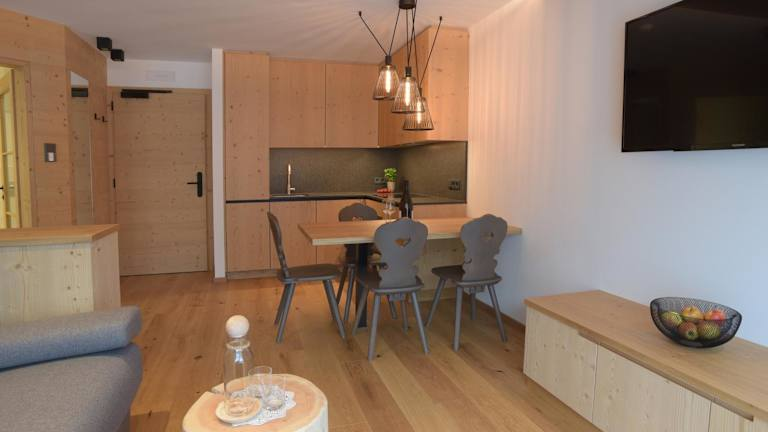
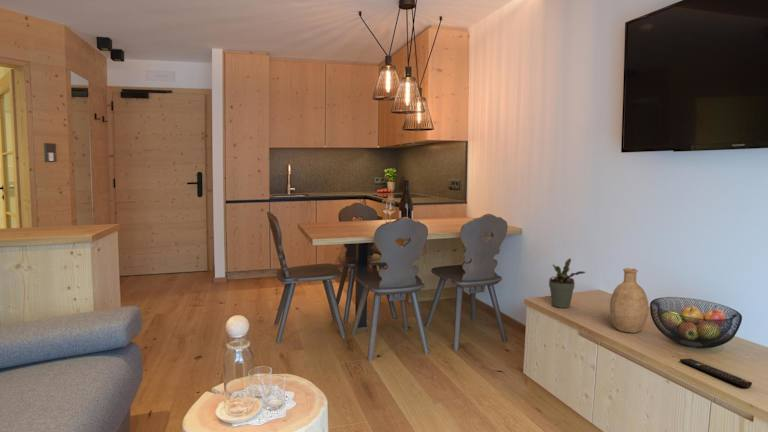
+ decorative vase (628, 299)
+ remote control (714, 371)
+ potted plant (566, 282)
